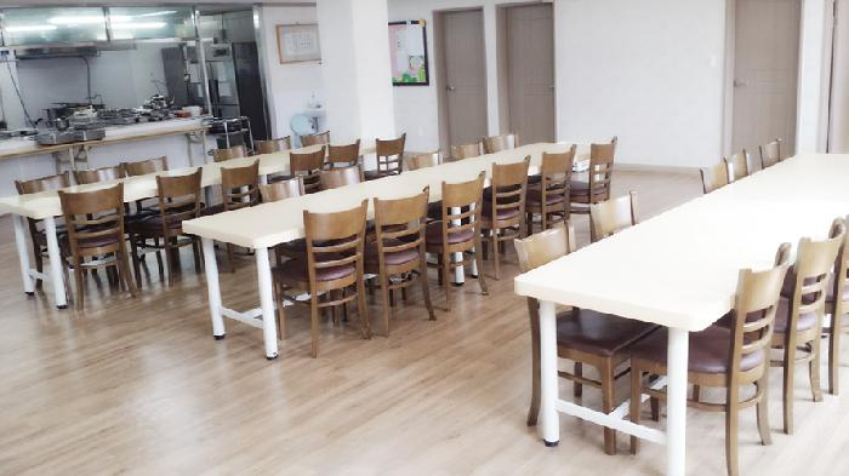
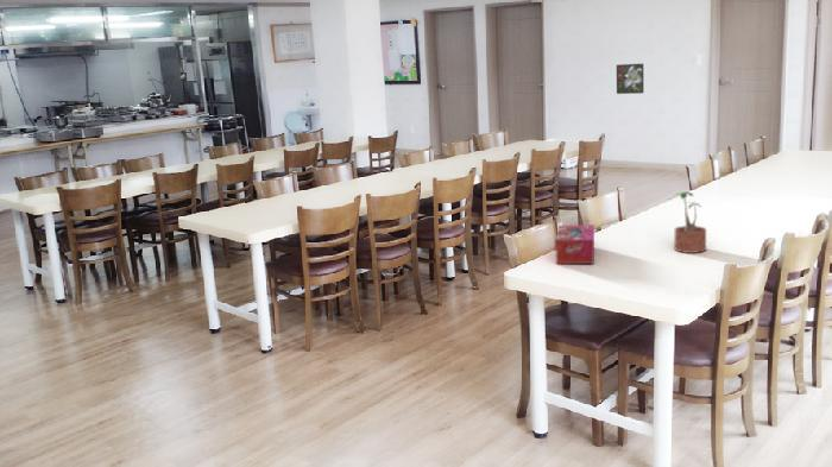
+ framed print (629, 78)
+ tissue box (575, 244)
+ potted plant (686, 220)
